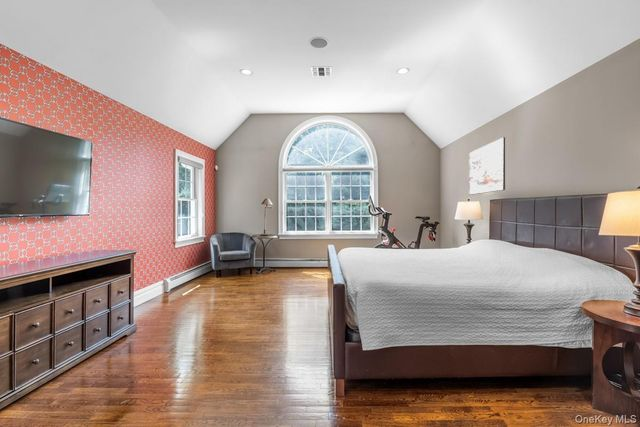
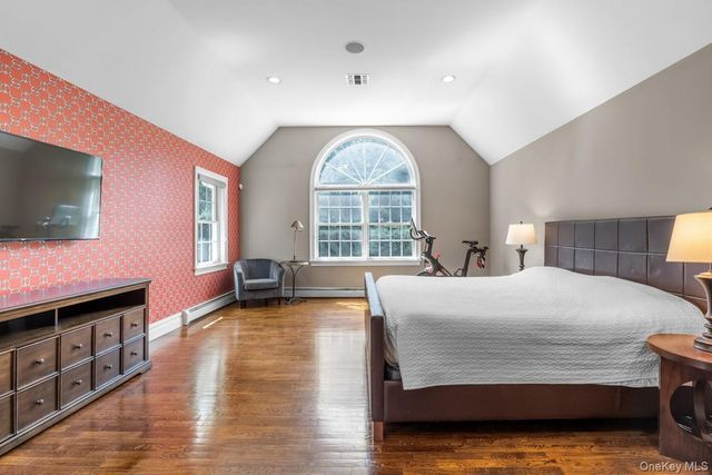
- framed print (485, 169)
